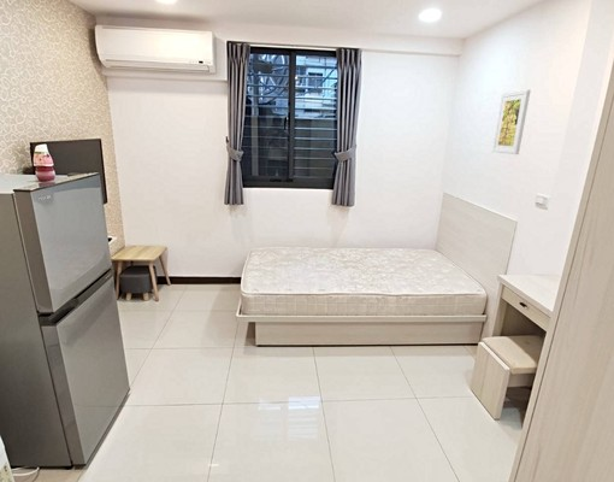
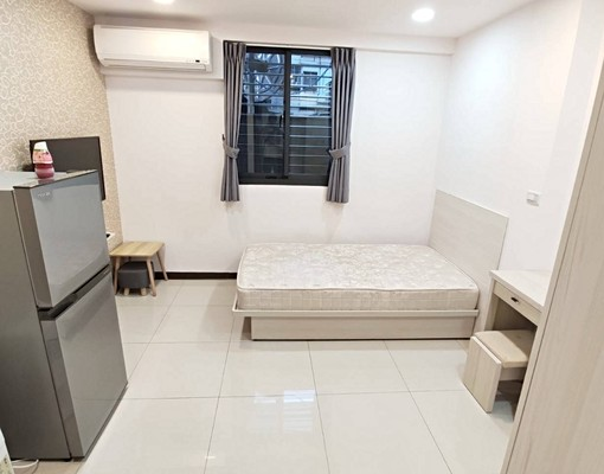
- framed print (509, 123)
